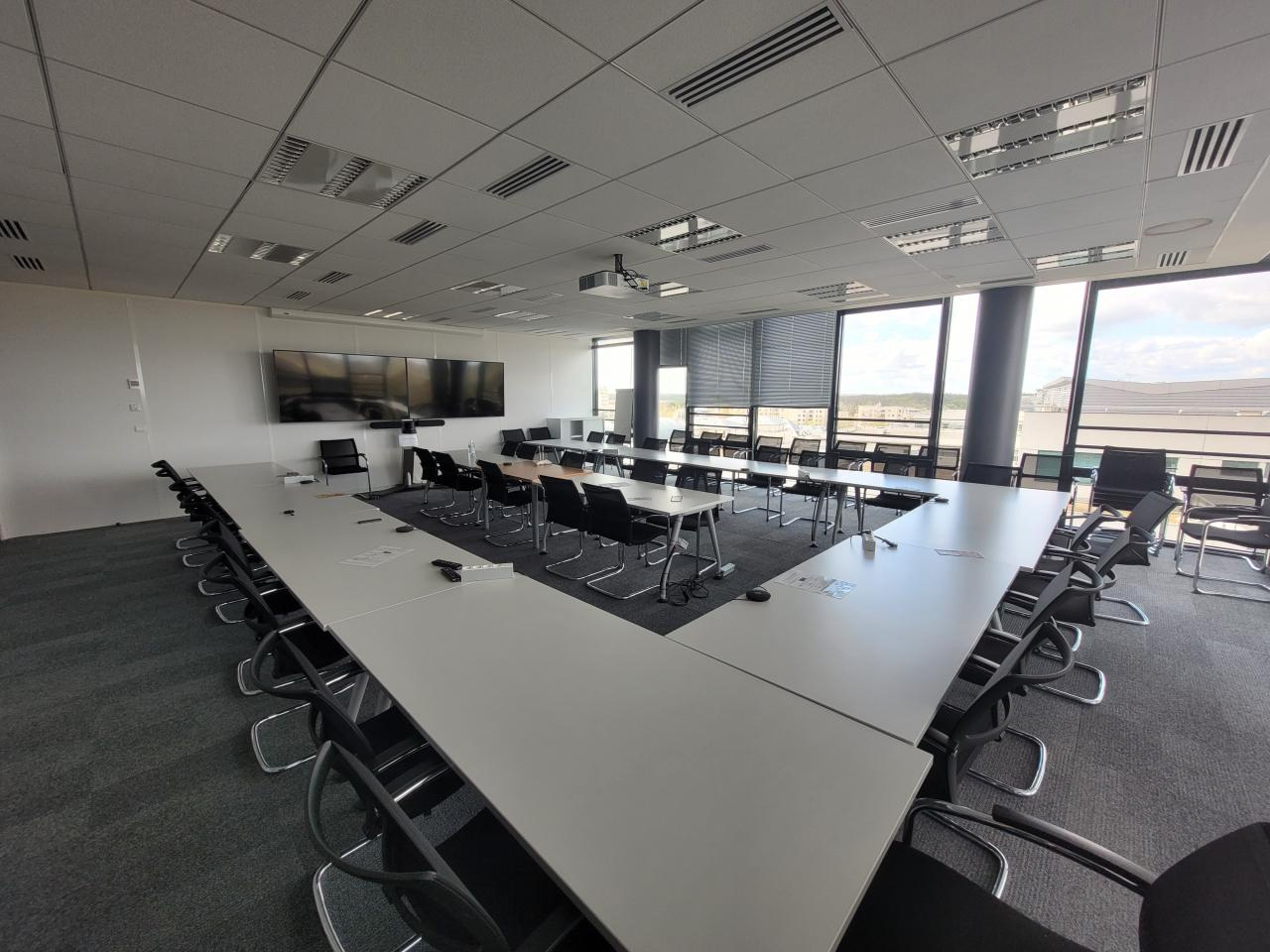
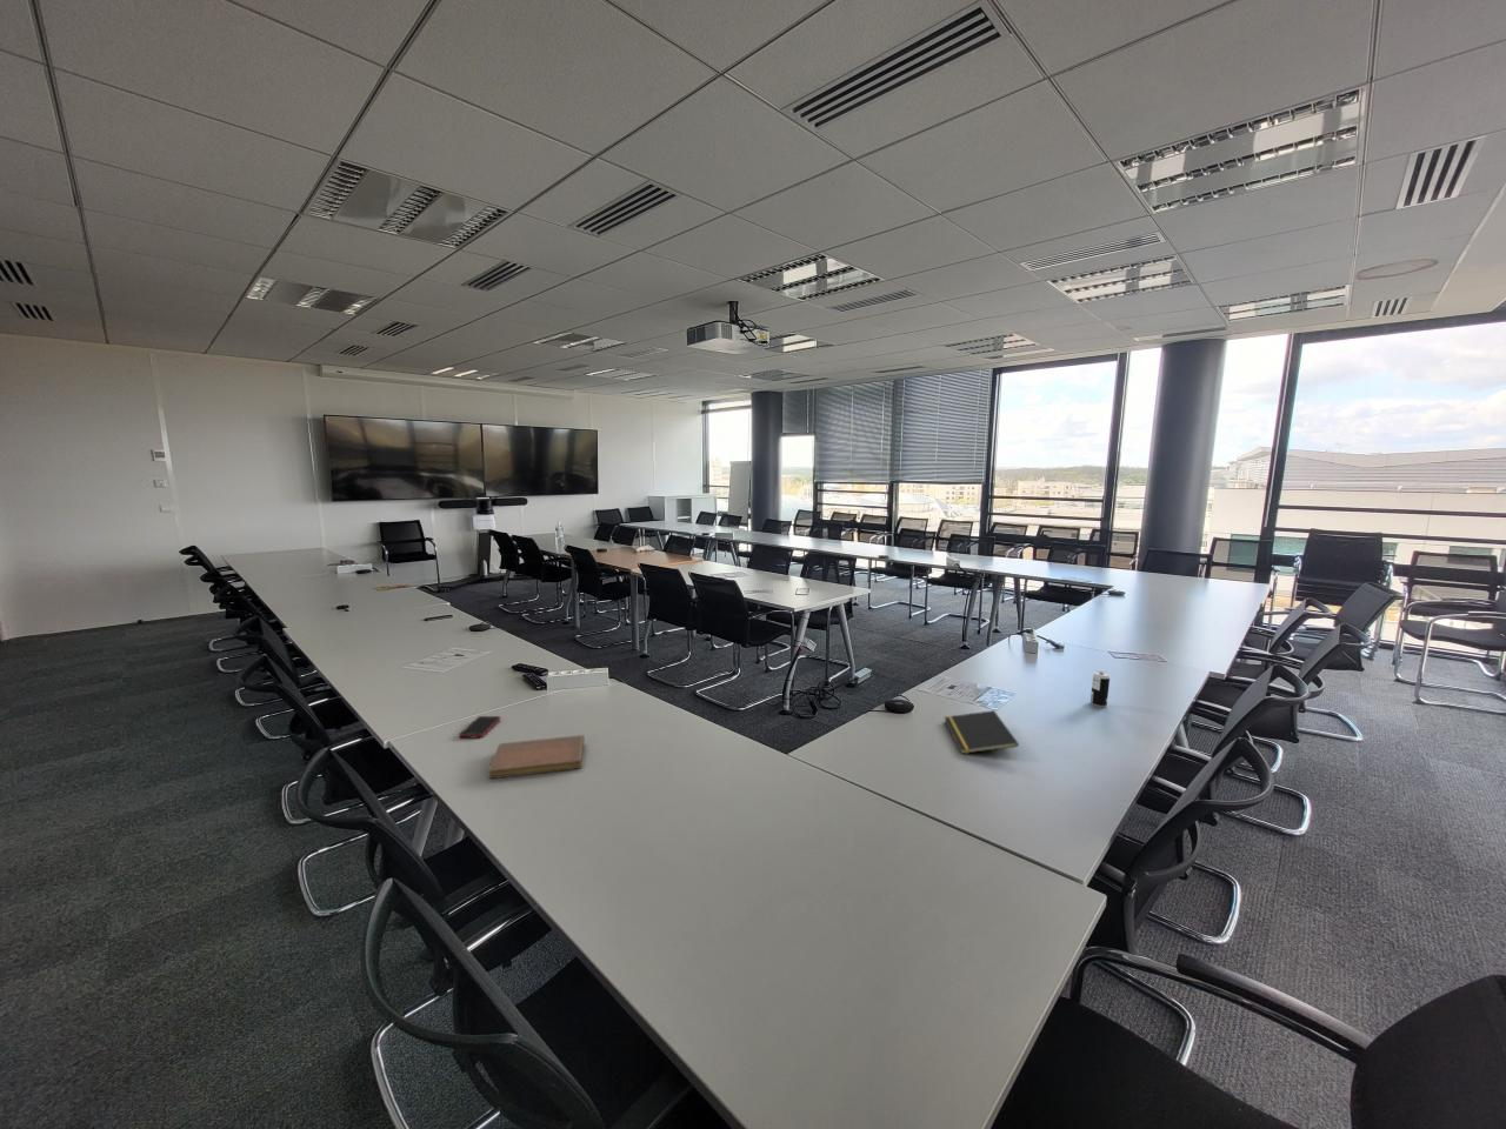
+ notepad (978, 731)
+ cell phone (480, 726)
+ notebook (538, 755)
+ beverage can (1099, 689)
